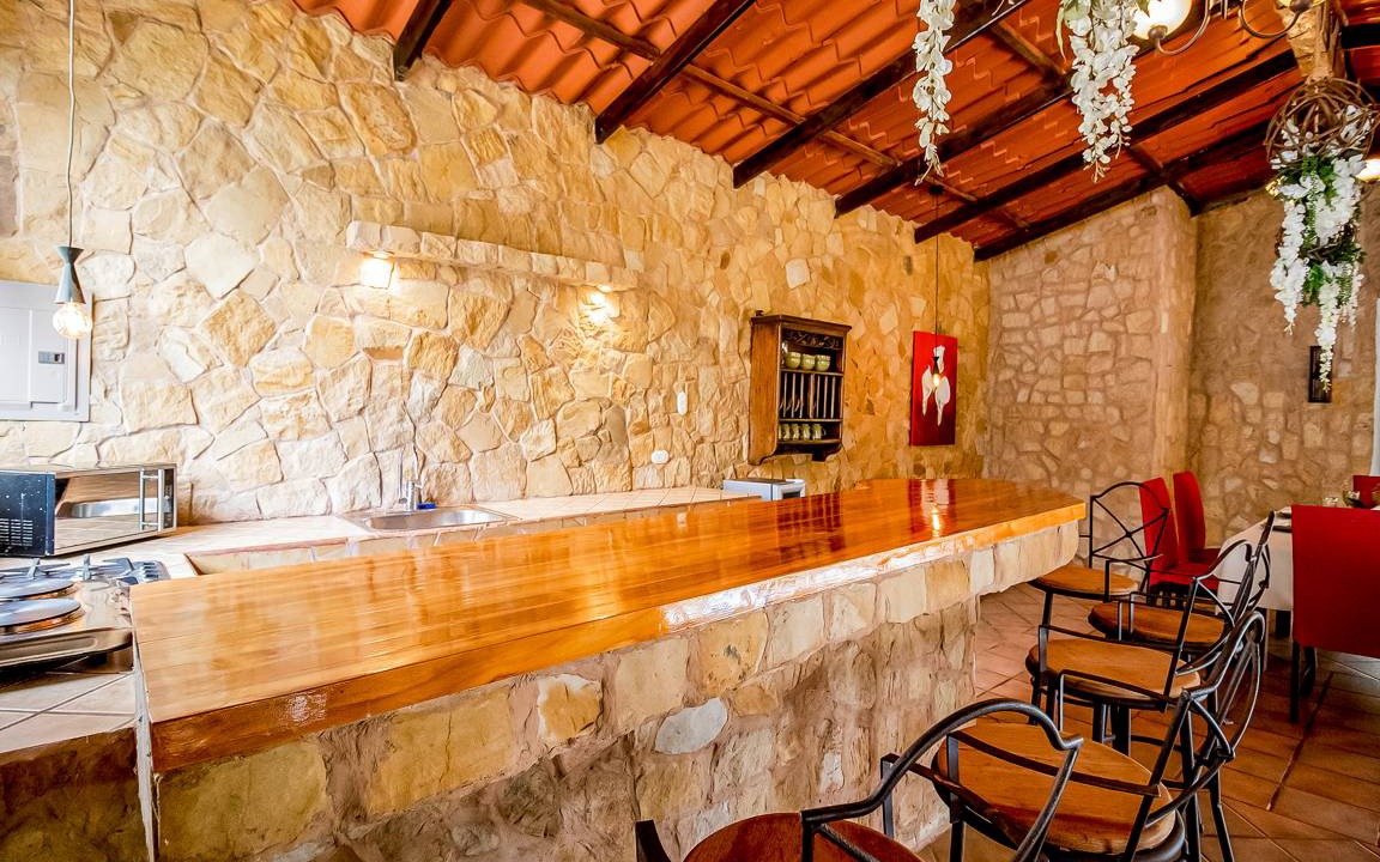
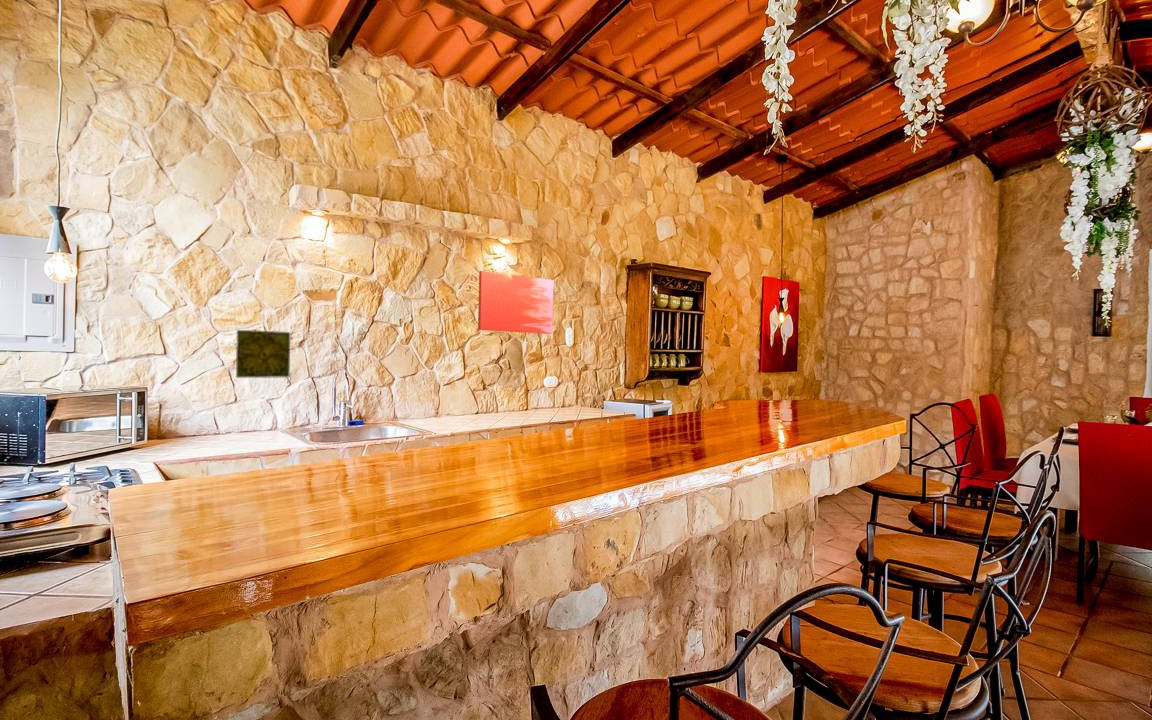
+ decorative tile (263, 354)
+ wall art (517, 303)
